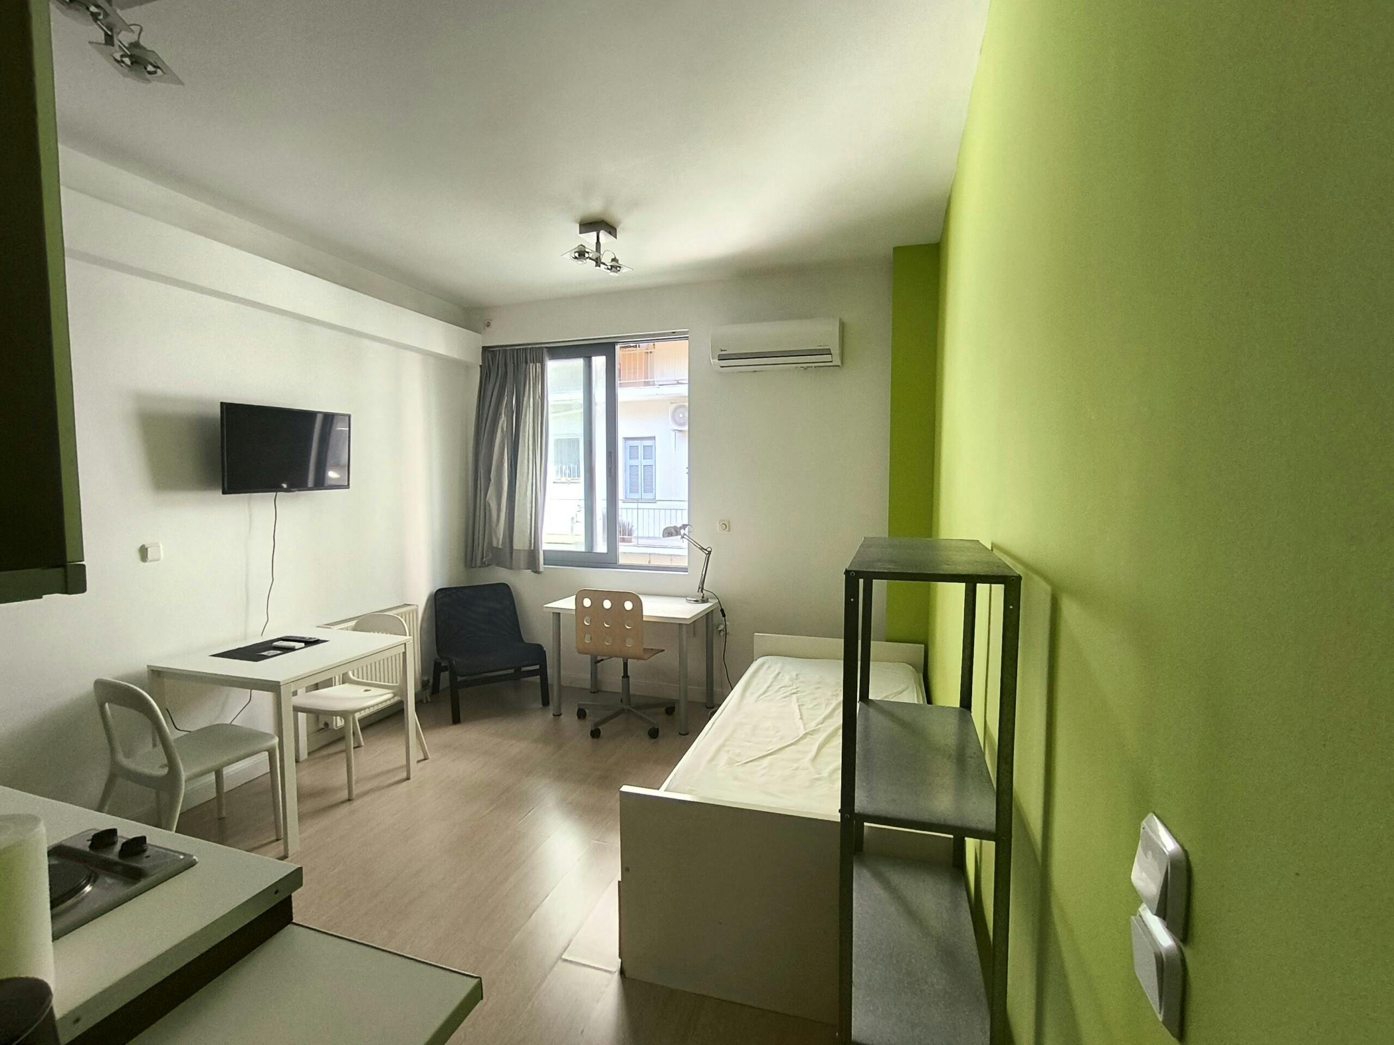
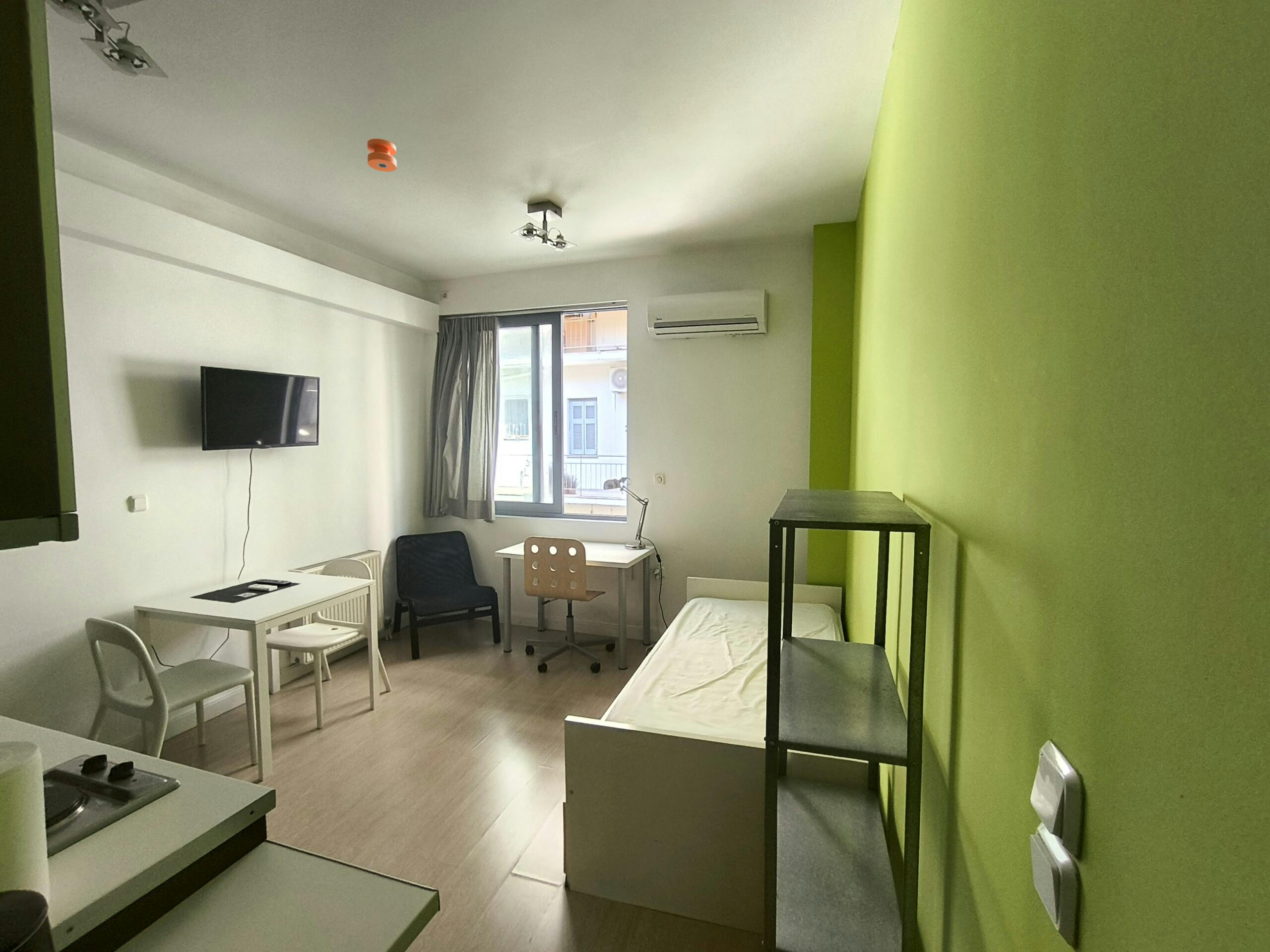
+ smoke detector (382, 155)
